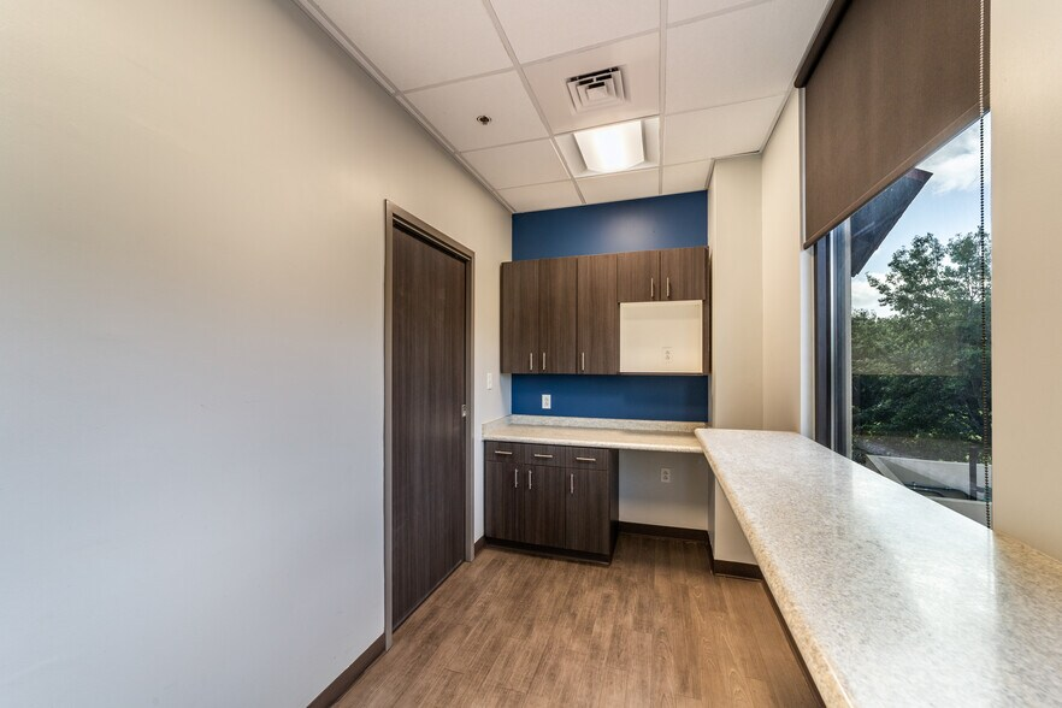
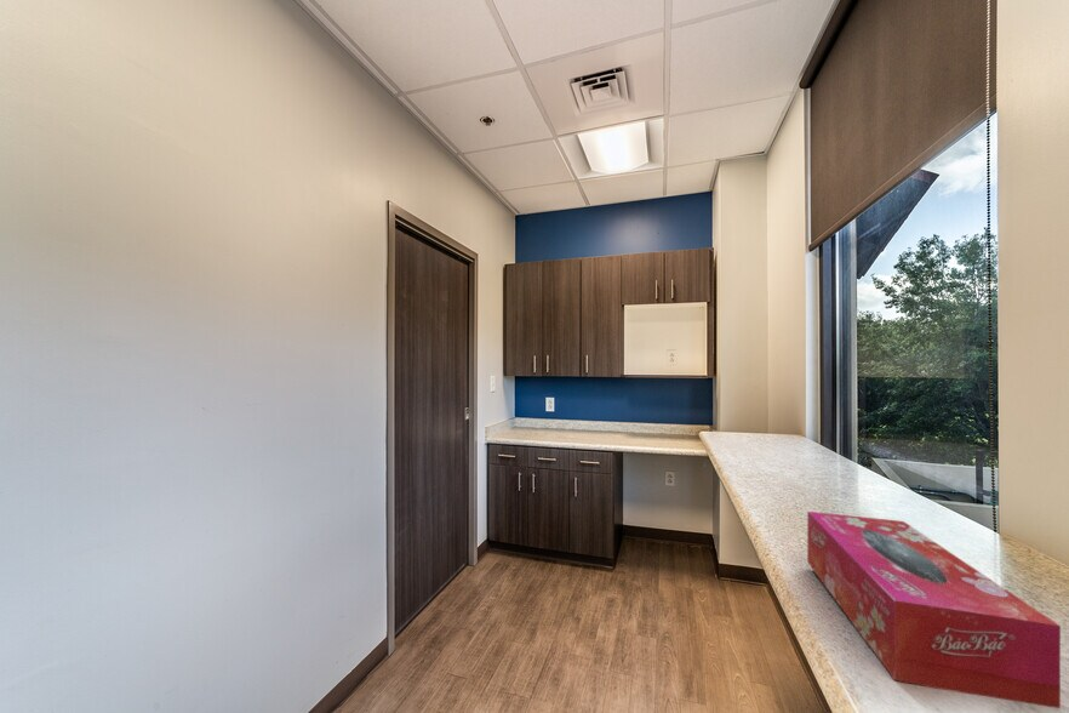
+ tissue box (899, 584)
